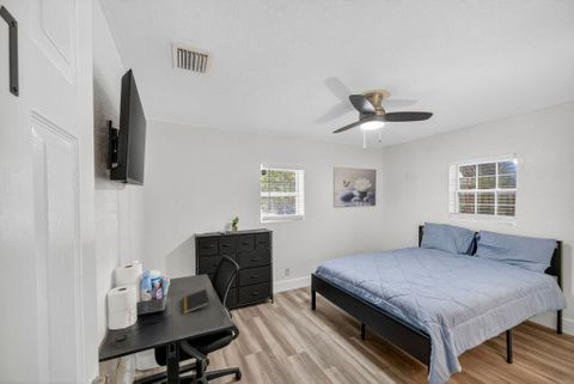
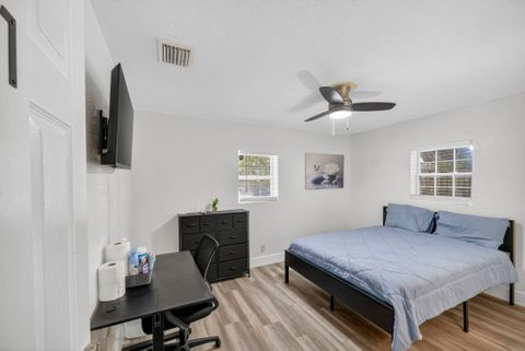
- notepad (195, 300)
